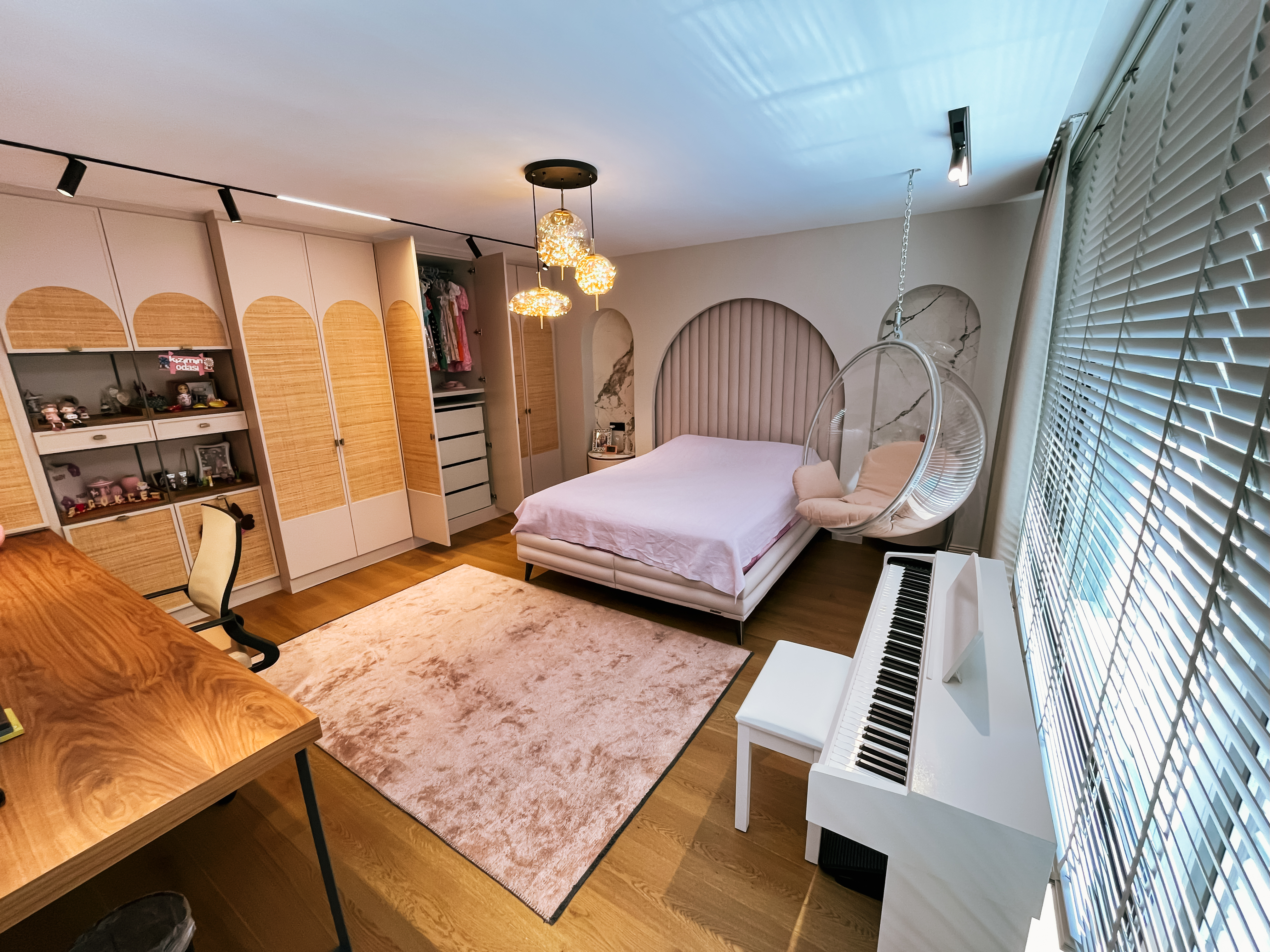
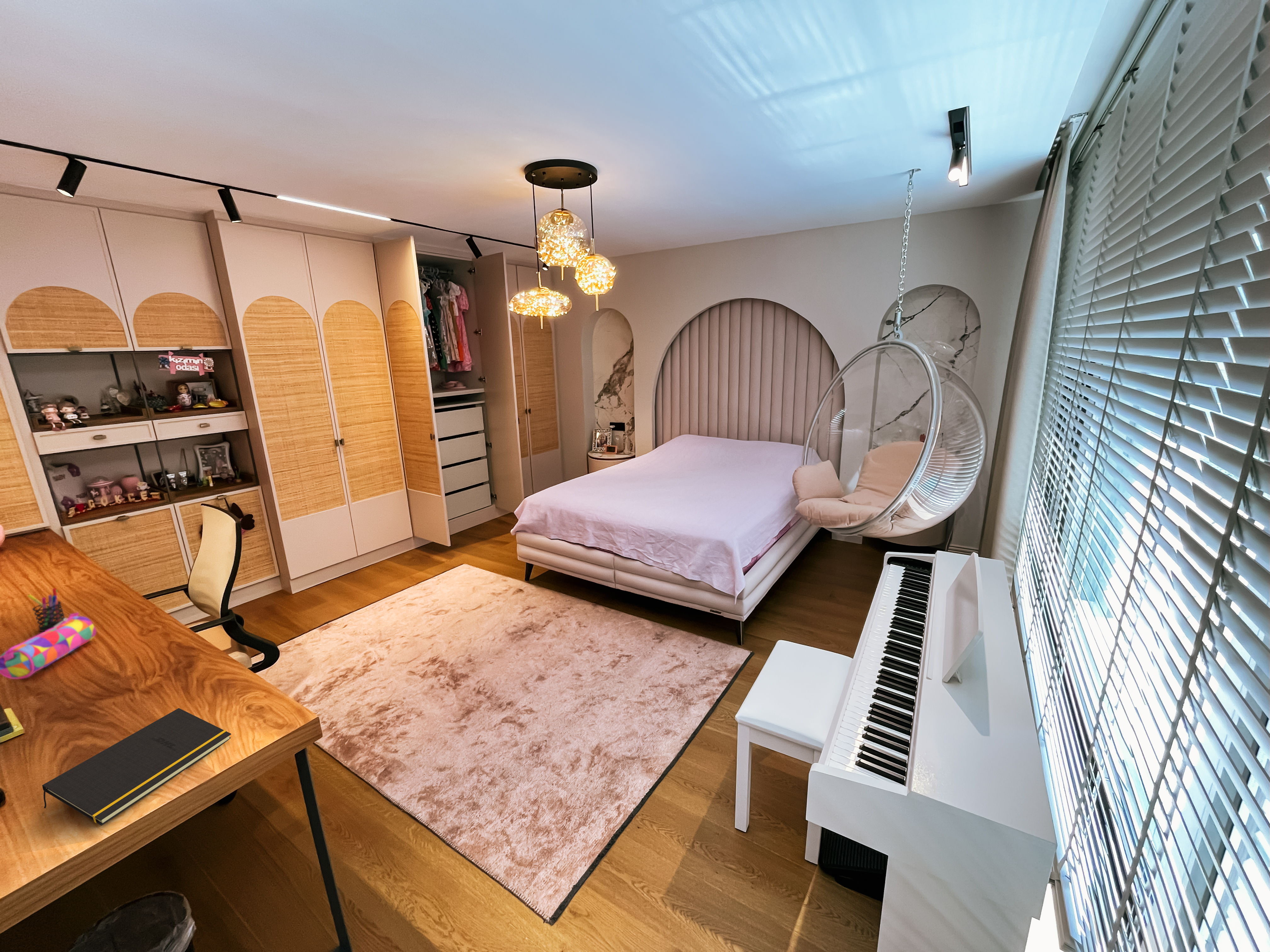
+ notepad (145, 760)
+ pencil case (49, 645)
+ pen holder (51, 607)
